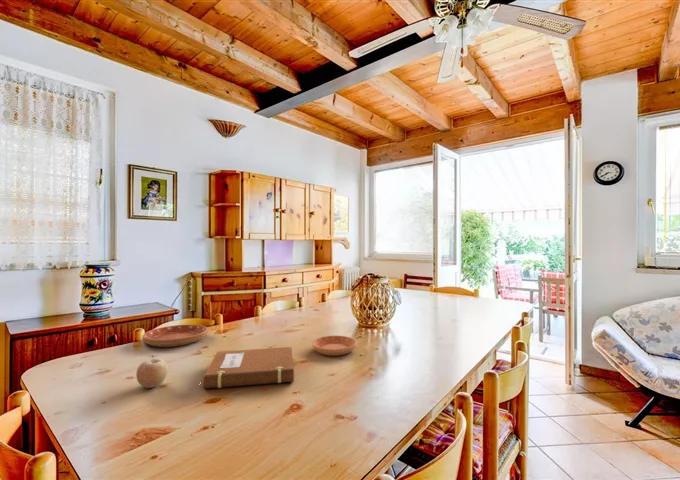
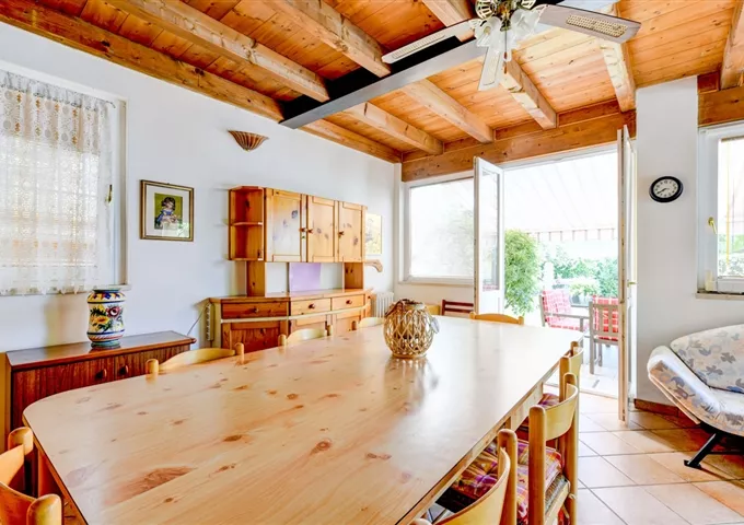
- fruit (152, 370)
- saucer (334, 345)
- notebook (250, 366)
- saucer (176, 335)
